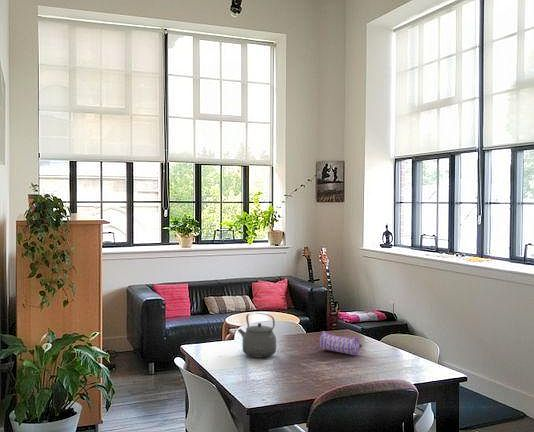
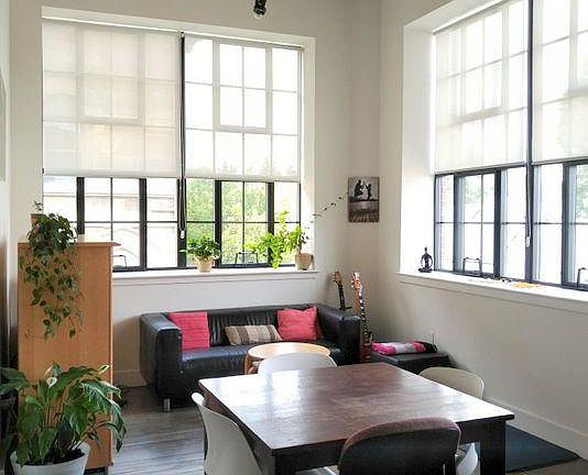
- tea kettle (255, 333)
- pencil case (339, 343)
